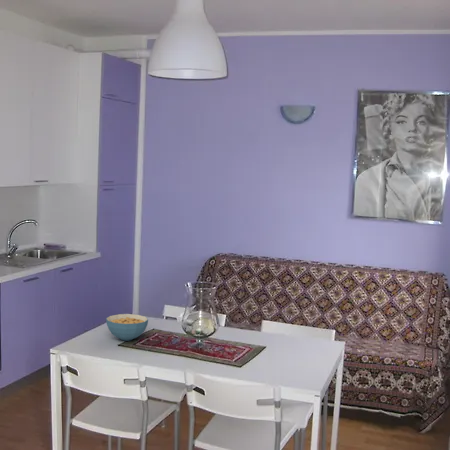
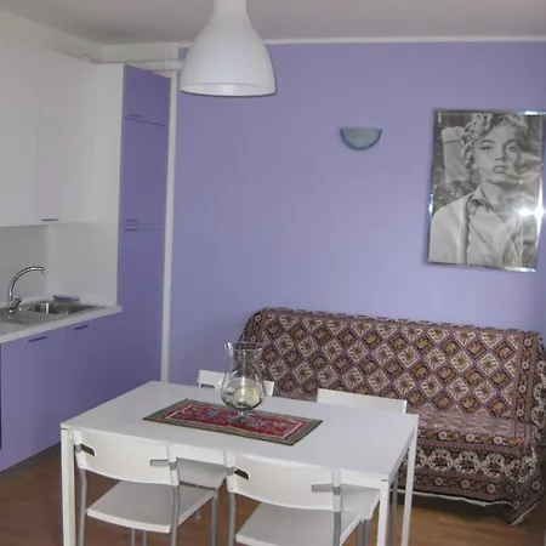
- cereal bowl (126, 328)
